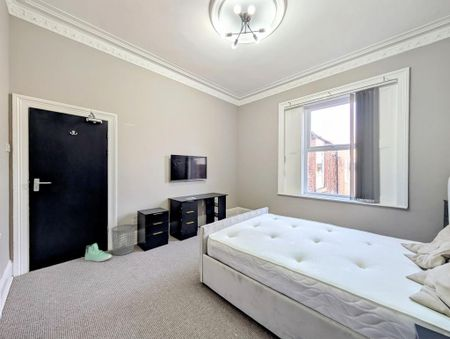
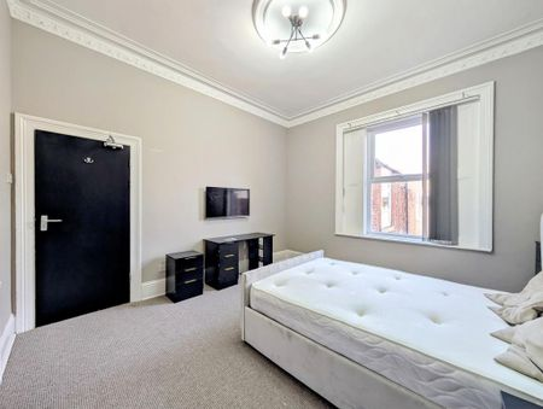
- waste bin (123, 238)
- sneaker (98, 251)
